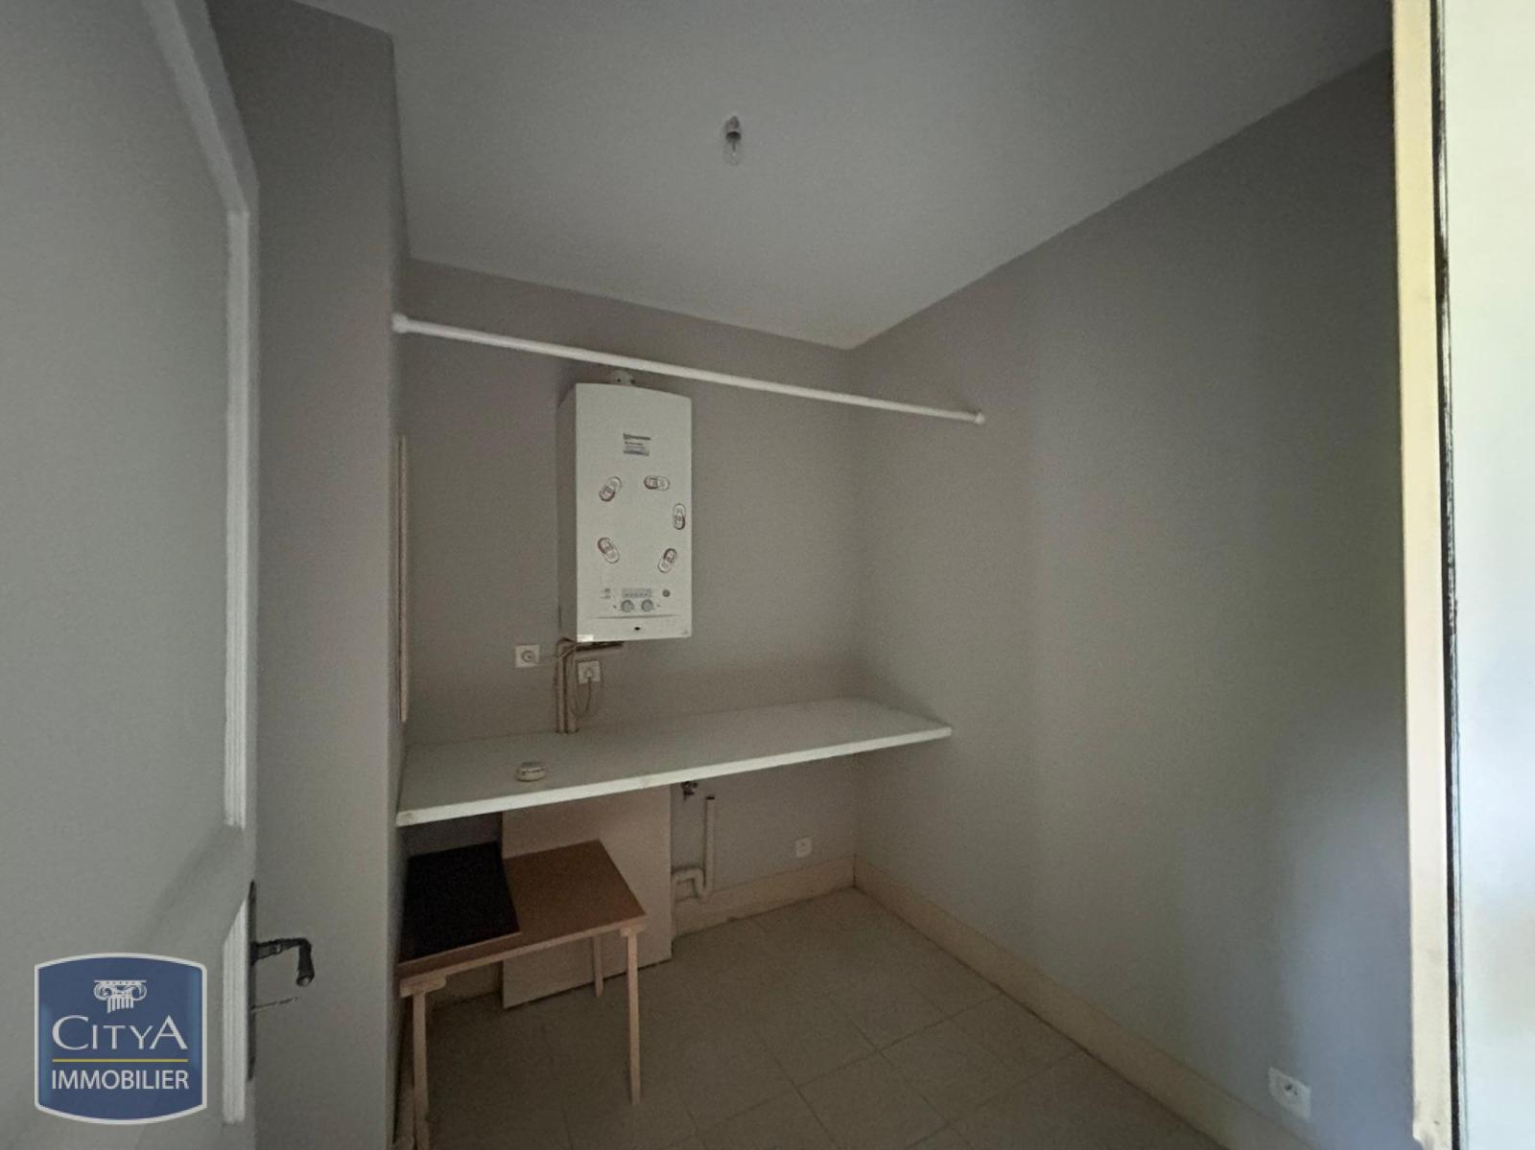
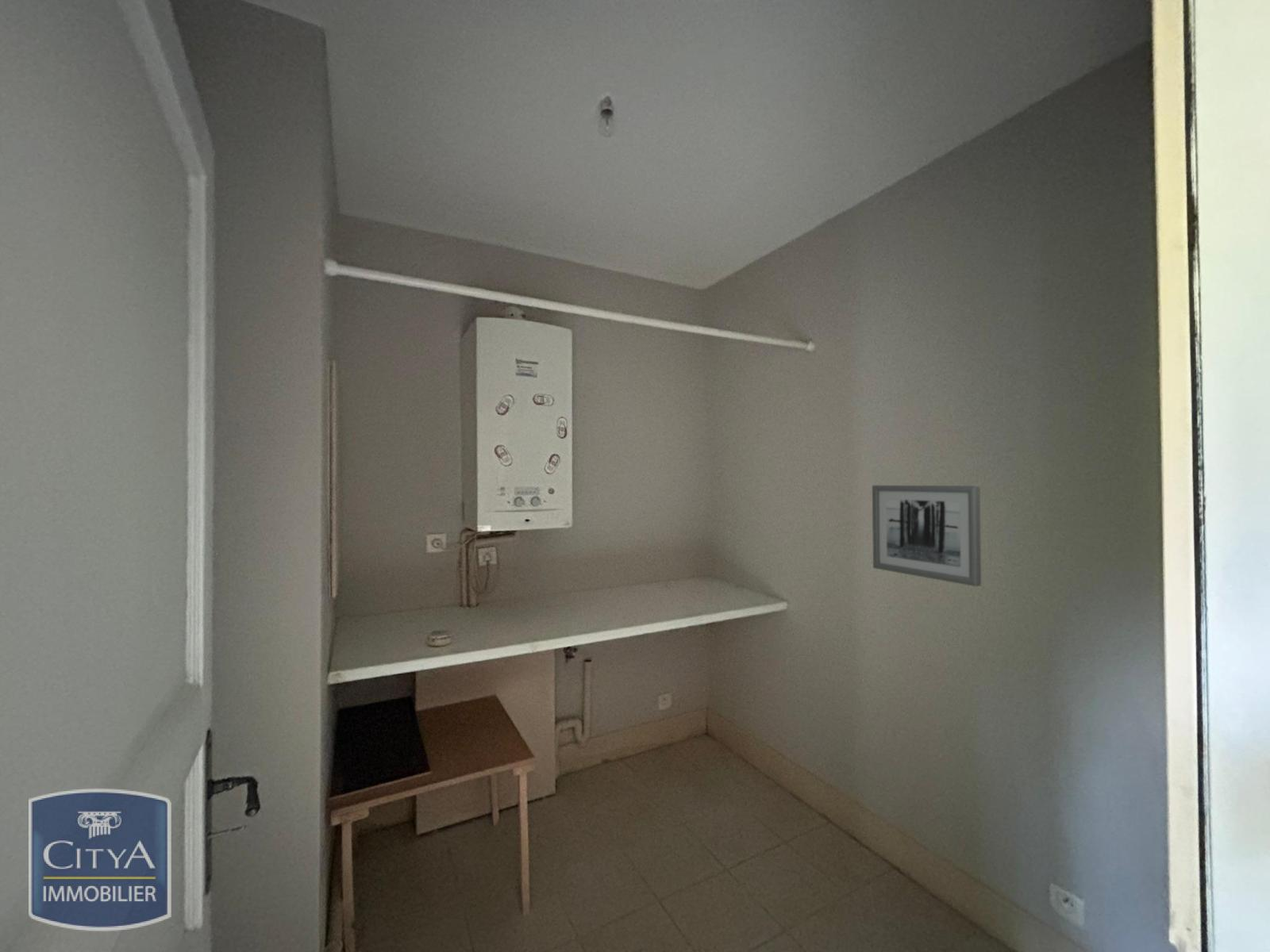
+ wall art (921, 531)
